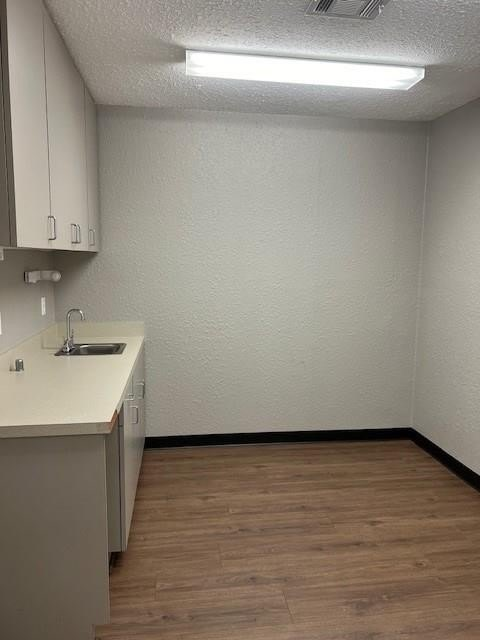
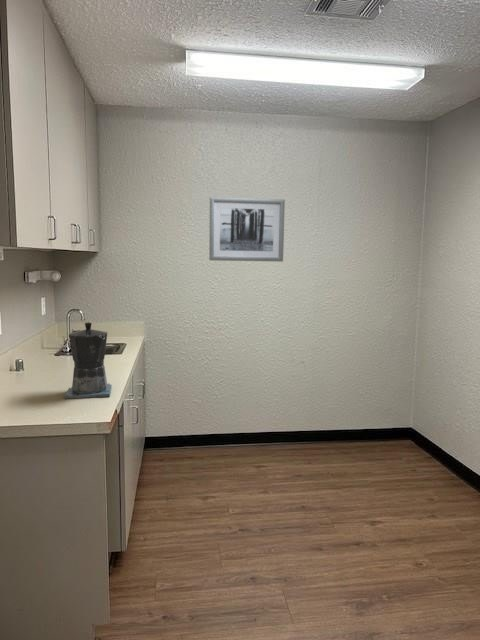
+ wall art (247, 229)
+ coffee maker (88, 357)
